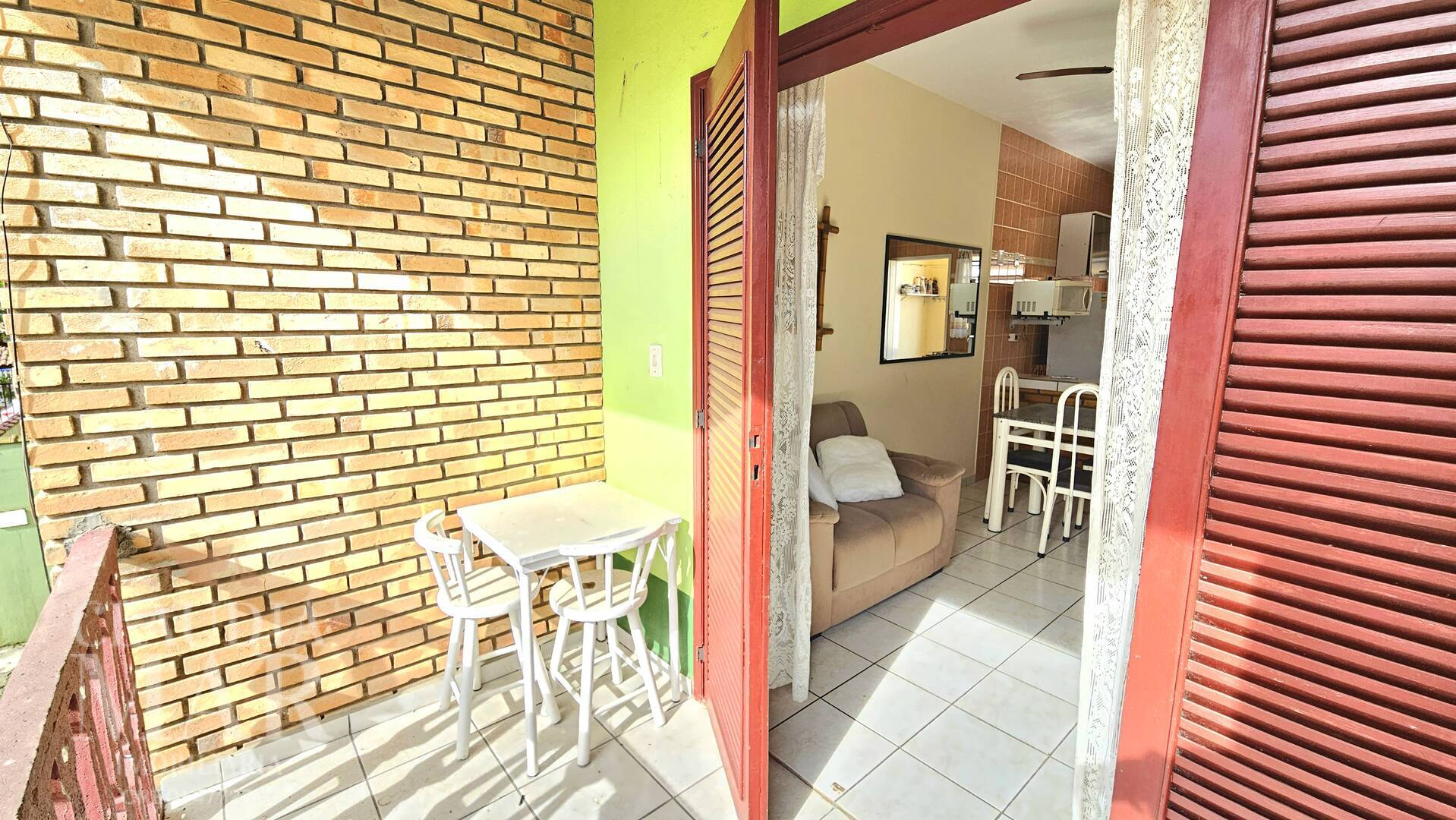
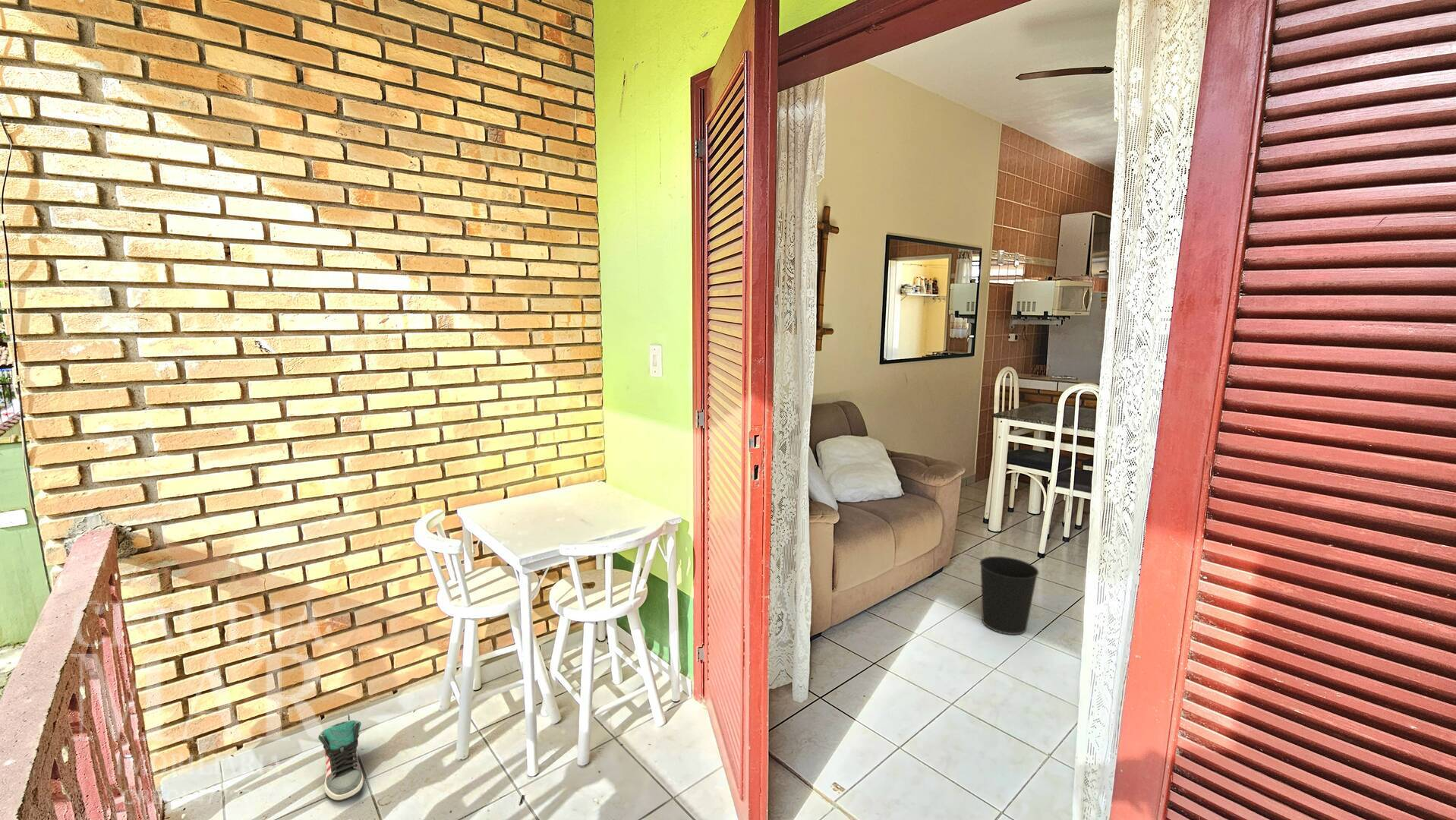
+ sneaker (342, 752)
+ wastebasket (1006, 595)
